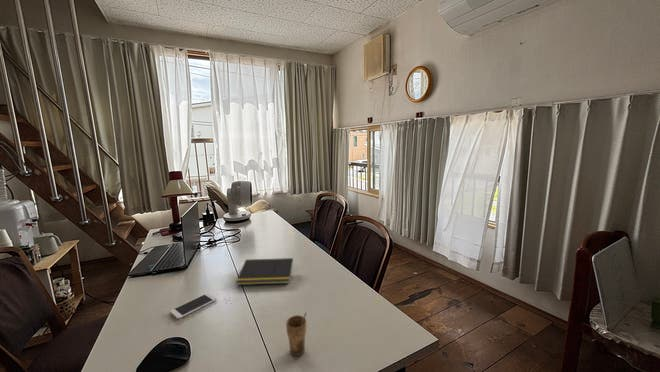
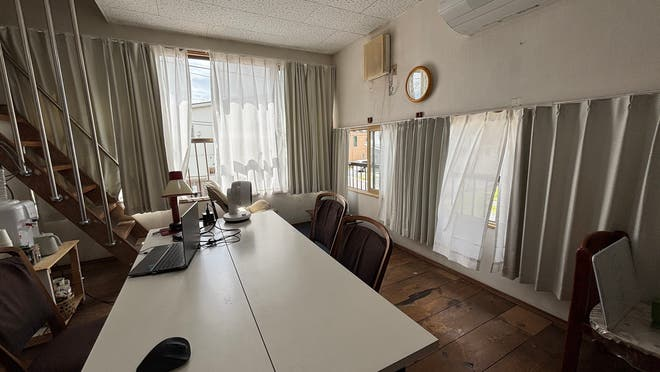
- smartphone (194, 304)
- notepad (266, 270)
- cup (296, 332)
